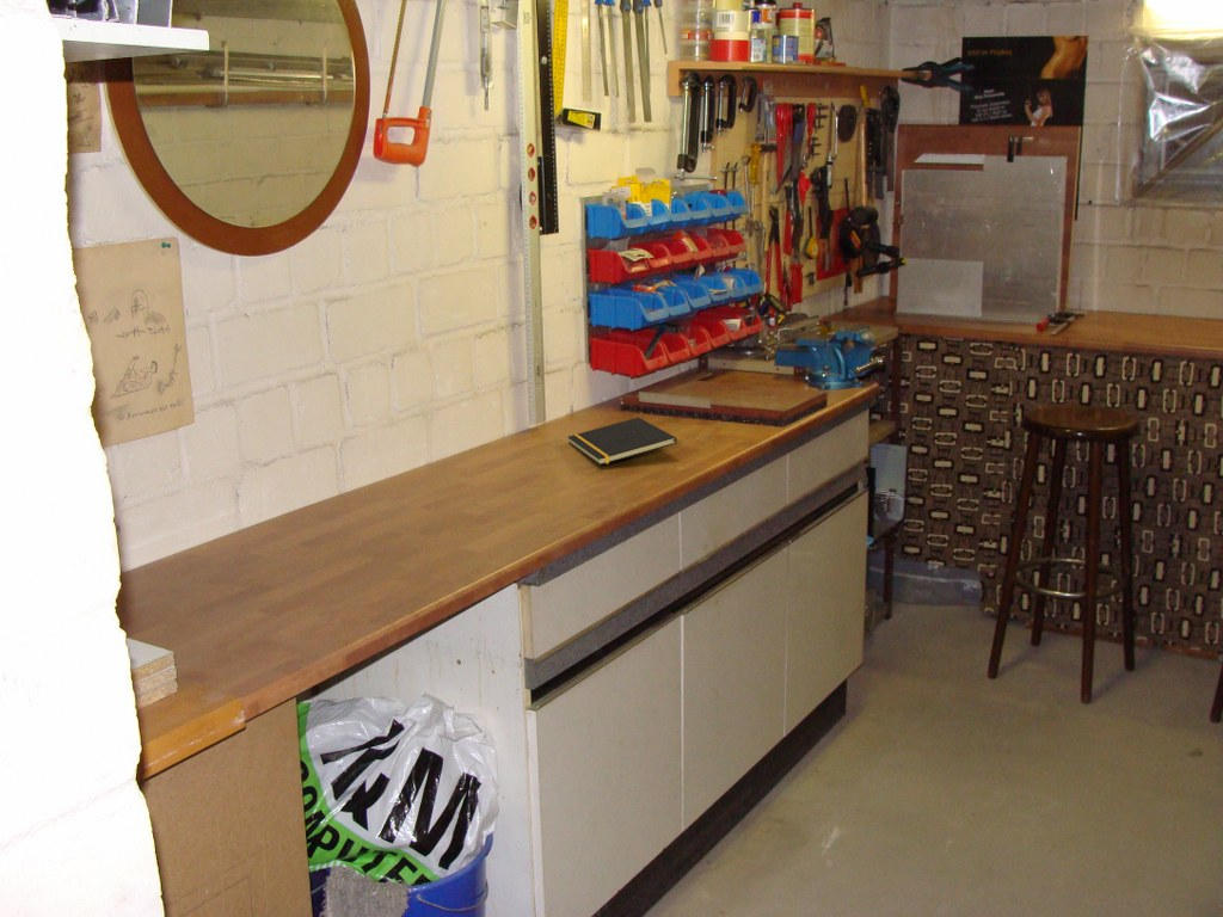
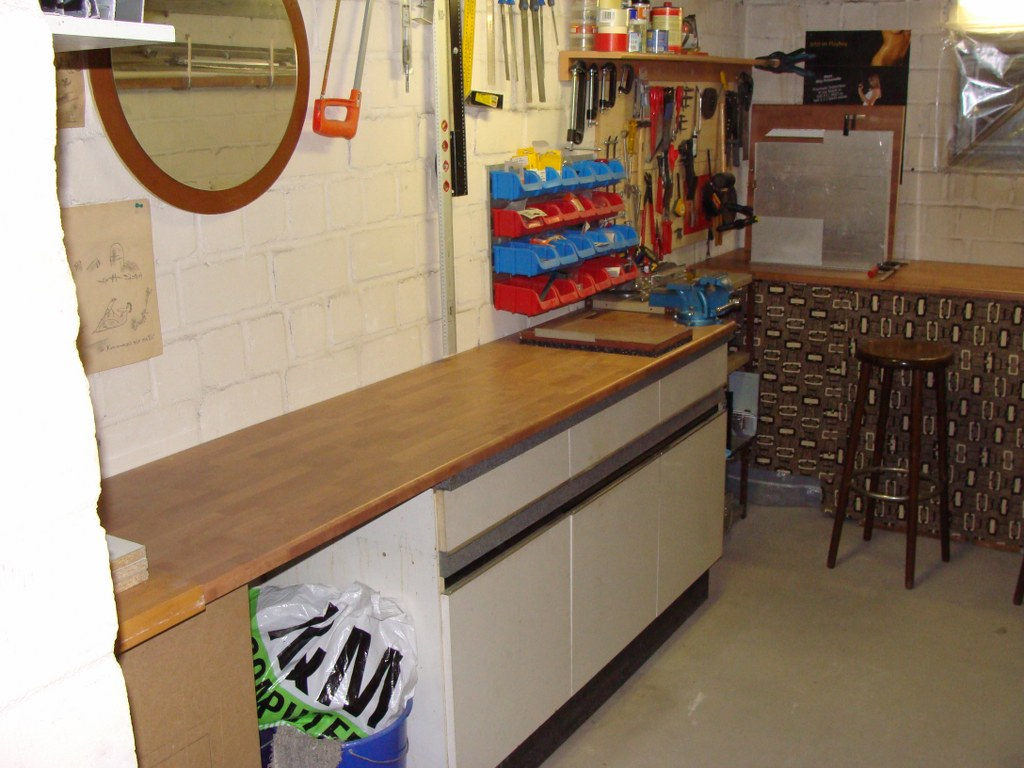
- notepad (620, 439)
